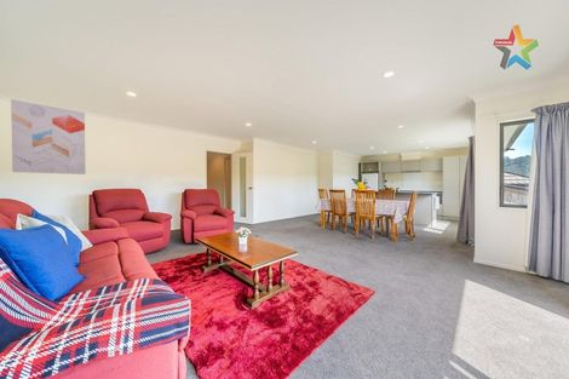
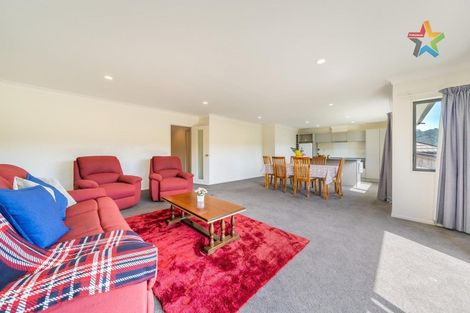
- wall art (51, 139)
